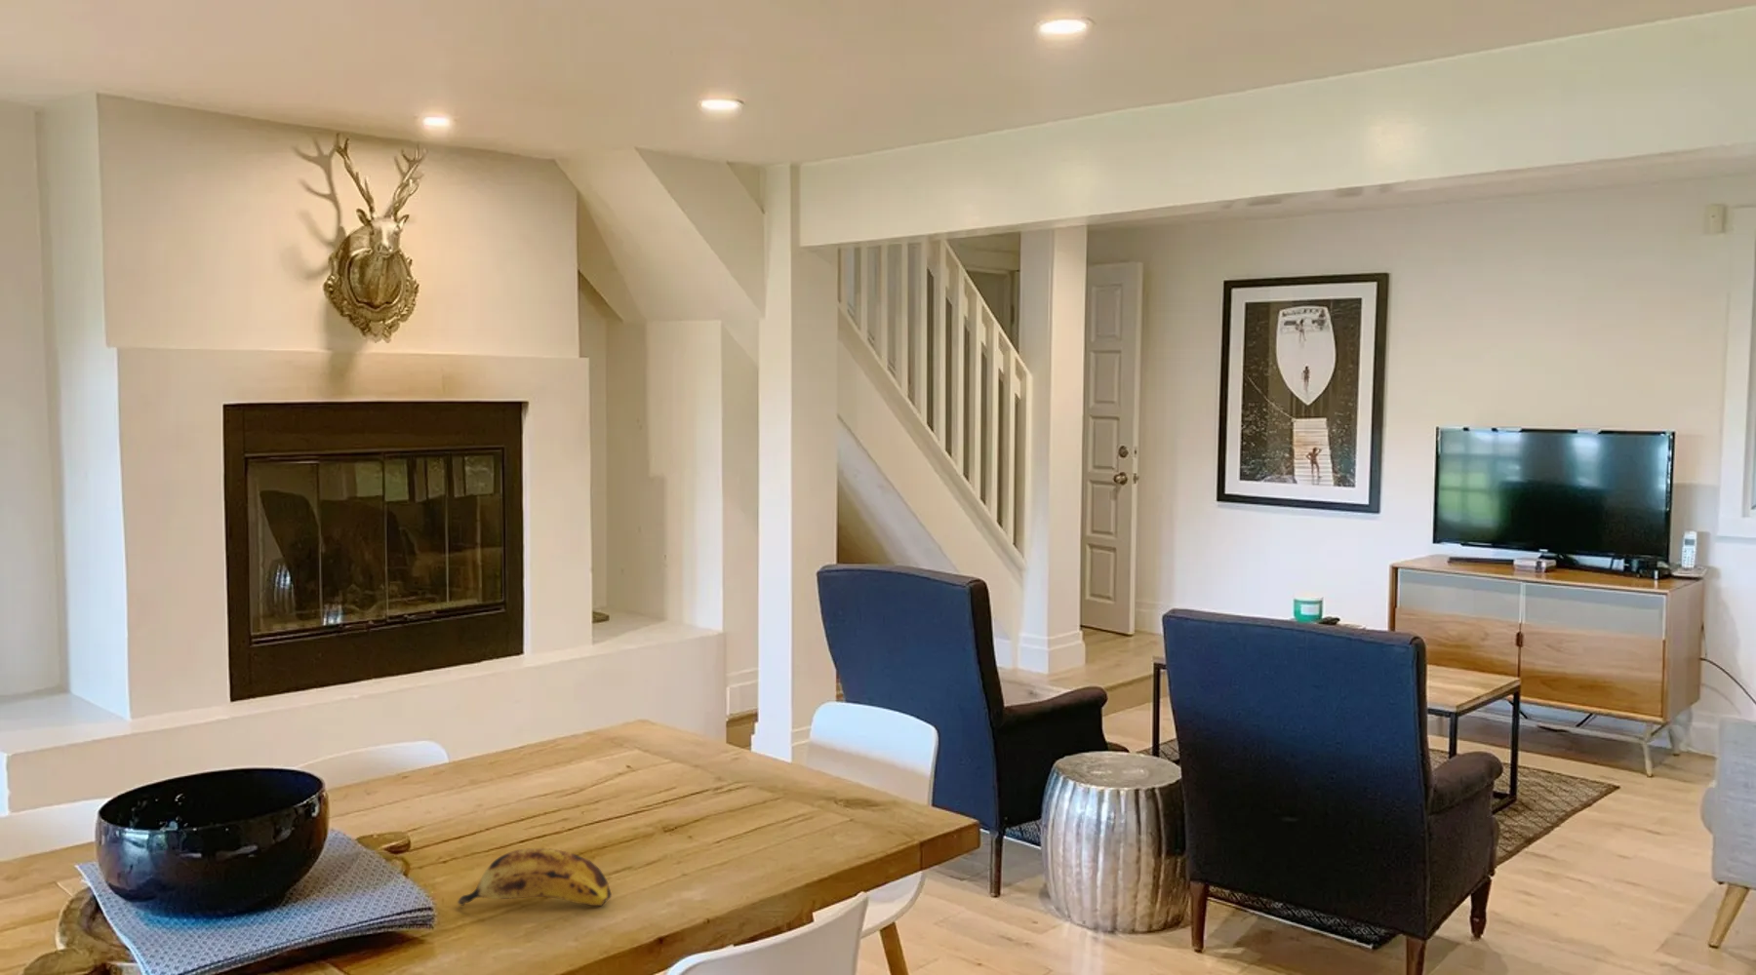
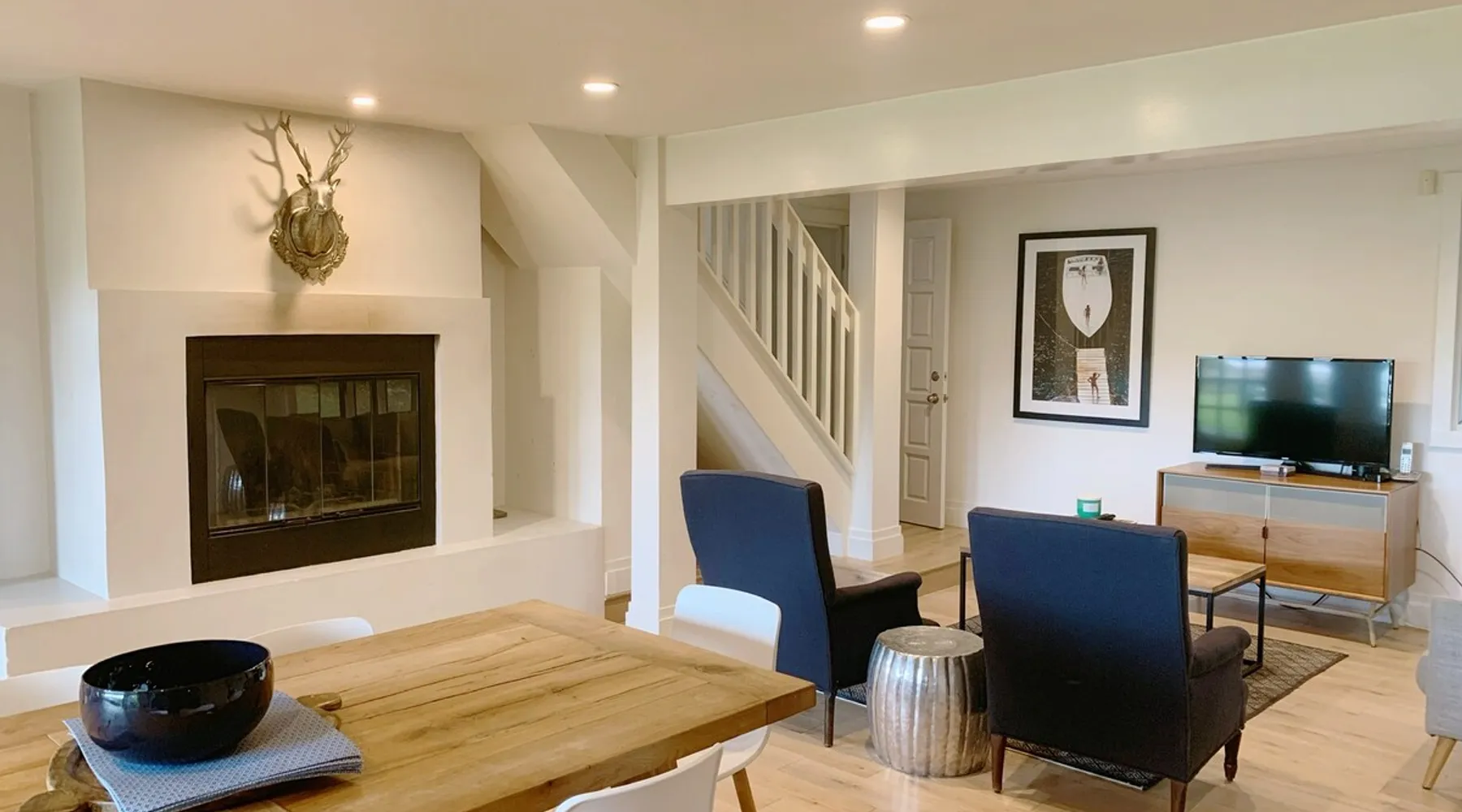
- banana (534, 879)
